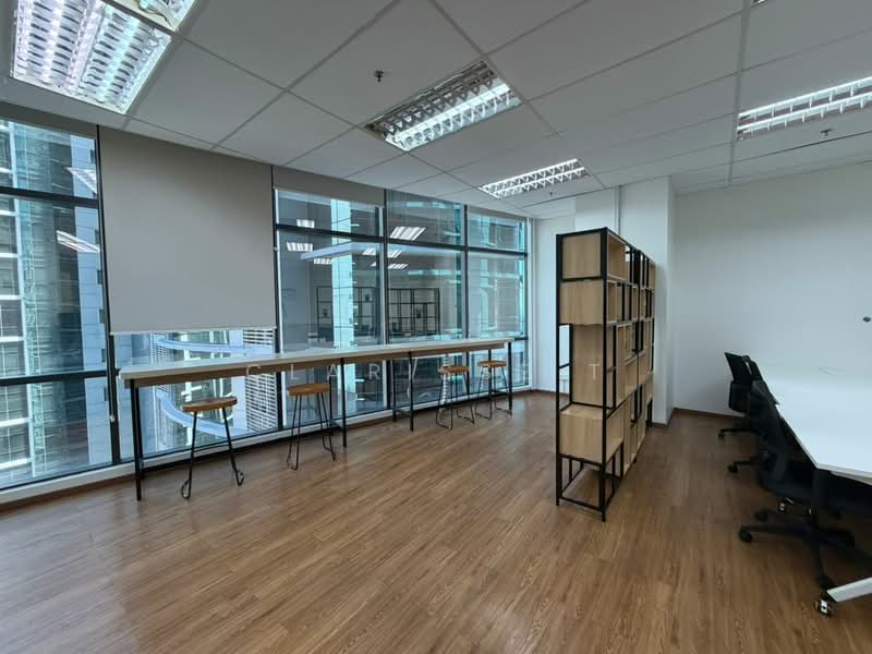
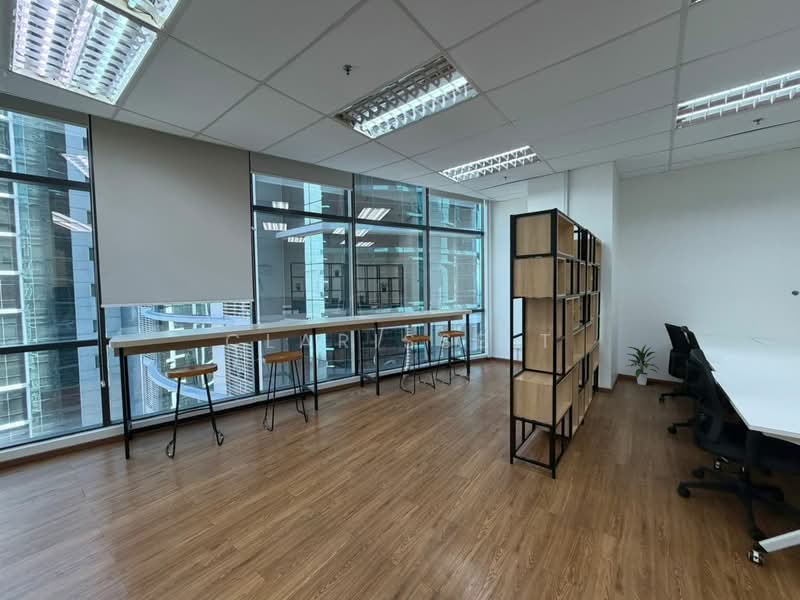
+ indoor plant (640, 363)
